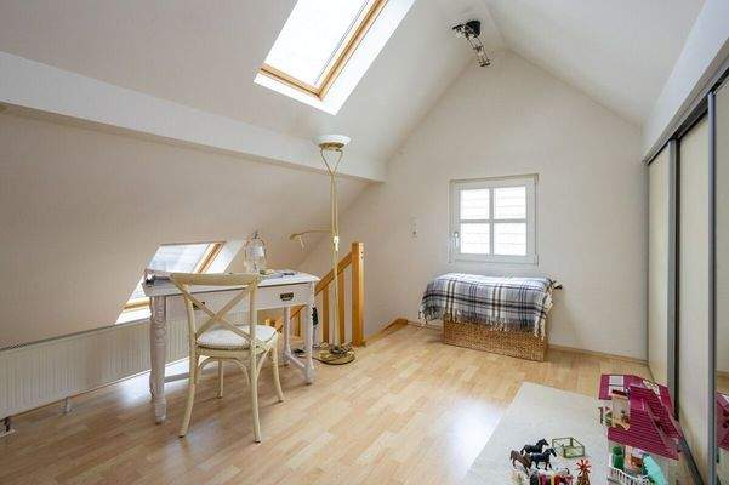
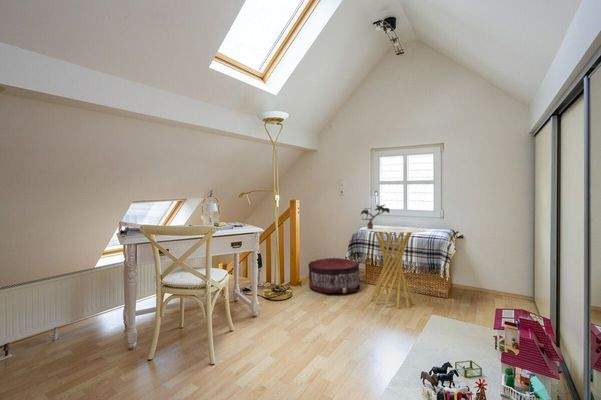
+ side table (392, 265)
+ potted plant (375, 216)
+ pouf (334, 273)
